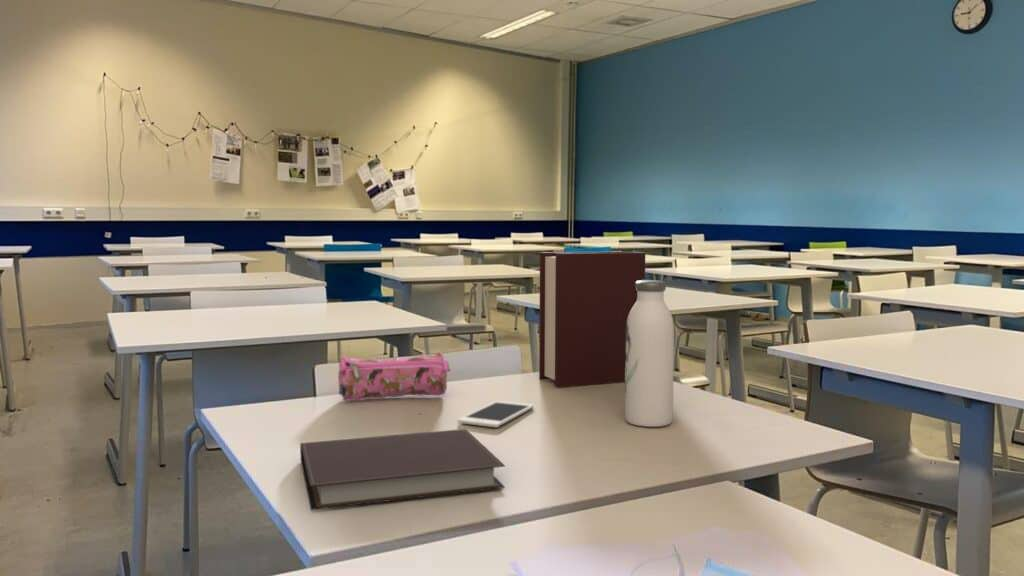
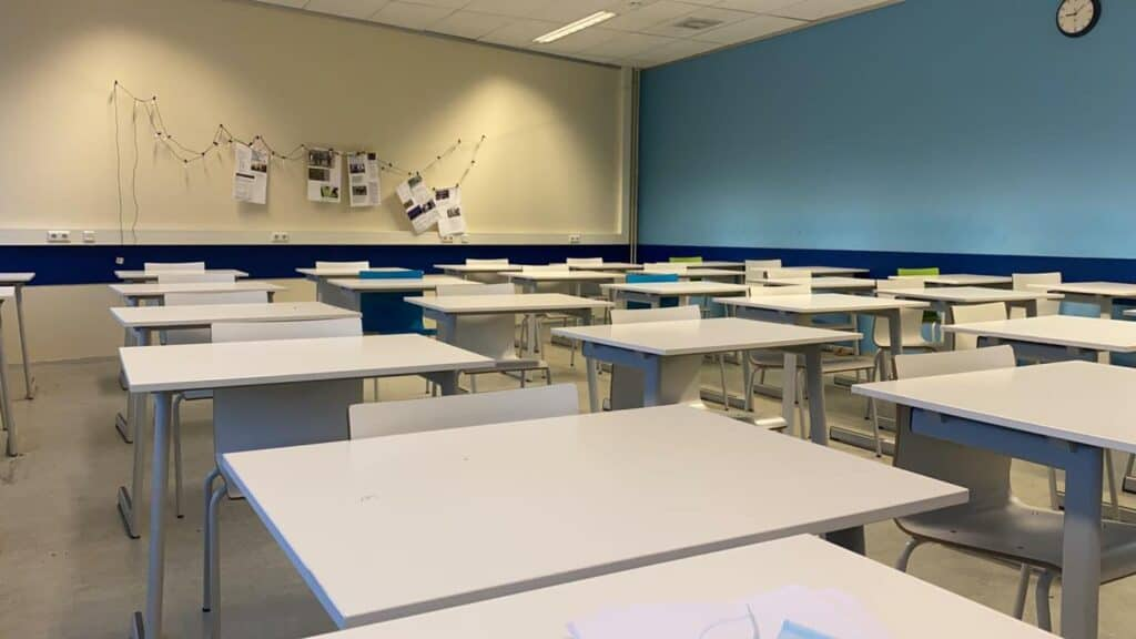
- water bottle (649, 351)
- pencil case (394, 375)
- bible (593, 316)
- notebook (397, 463)
- cell phone (497, 413)
